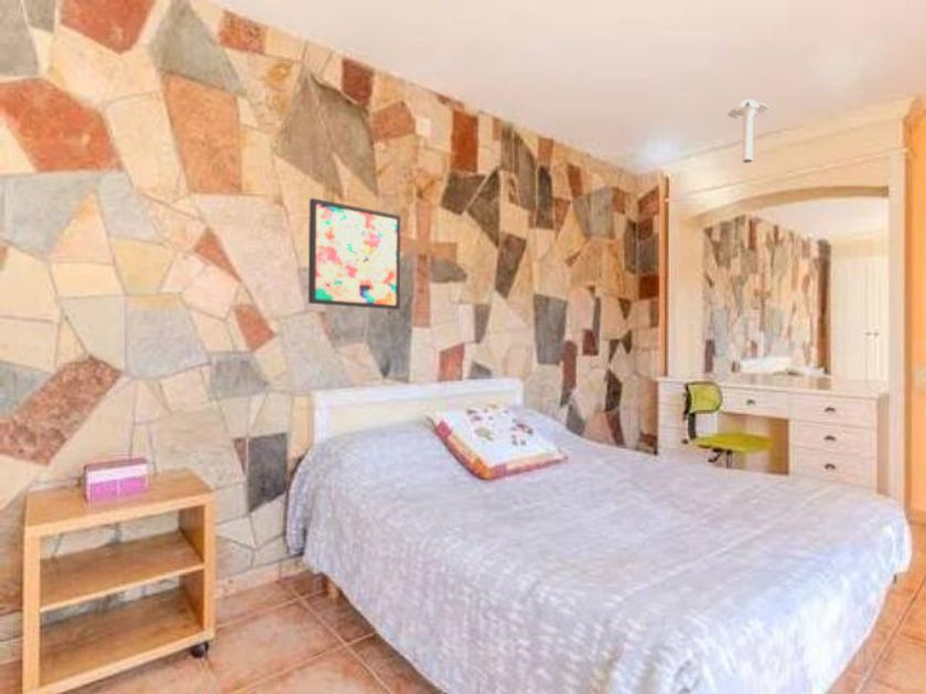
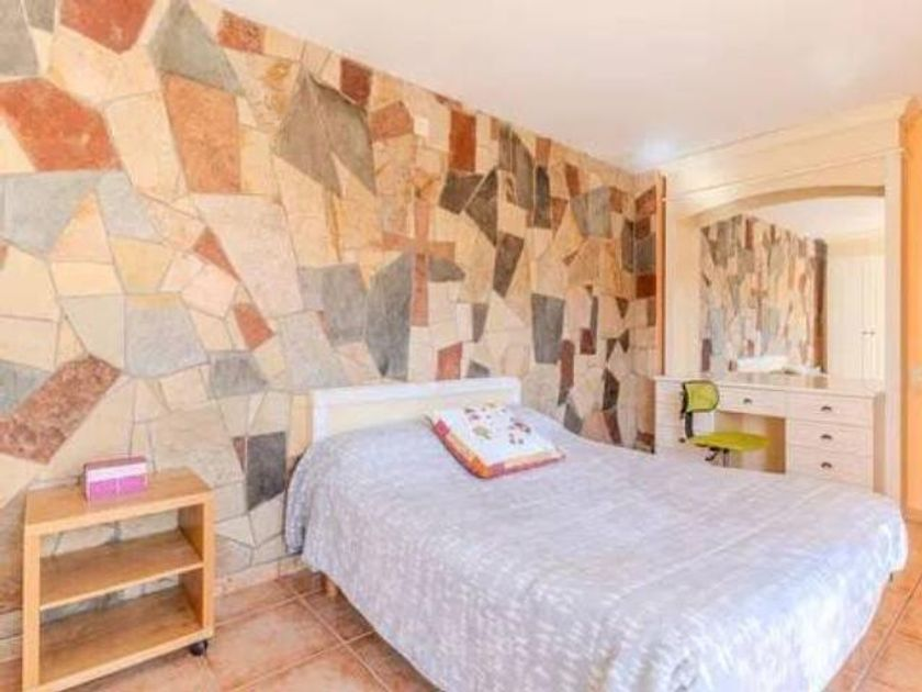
- wall art (356, 257)
- ceiling light (747, 131)
